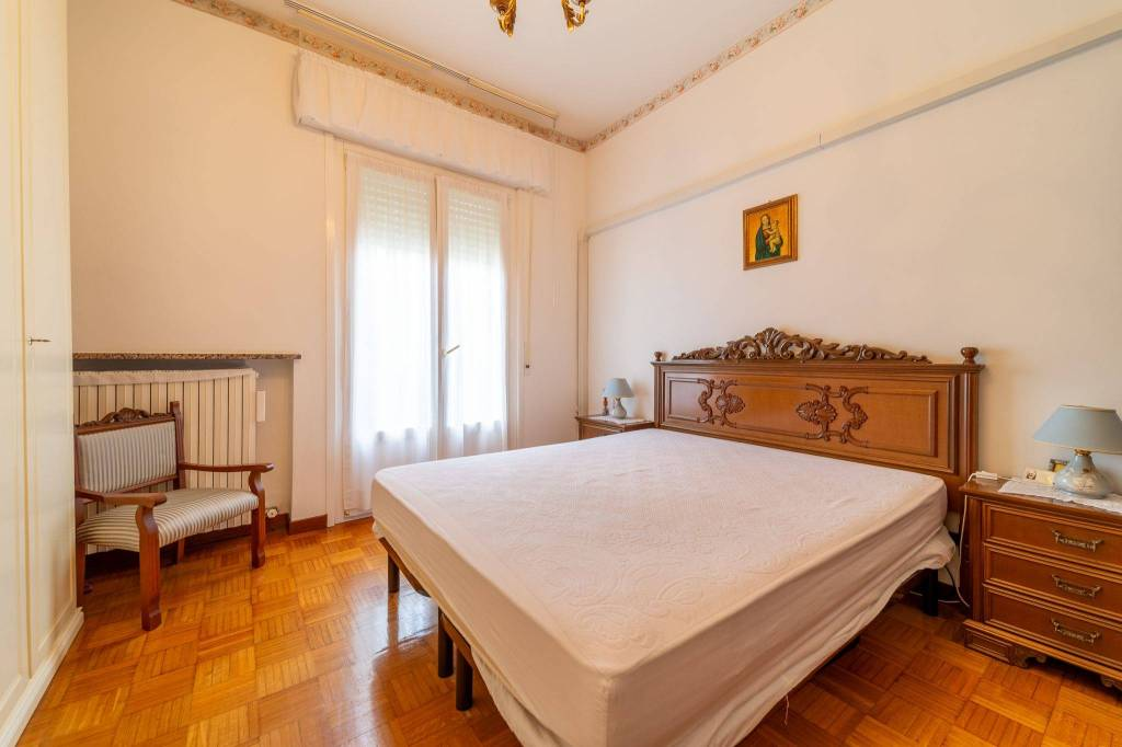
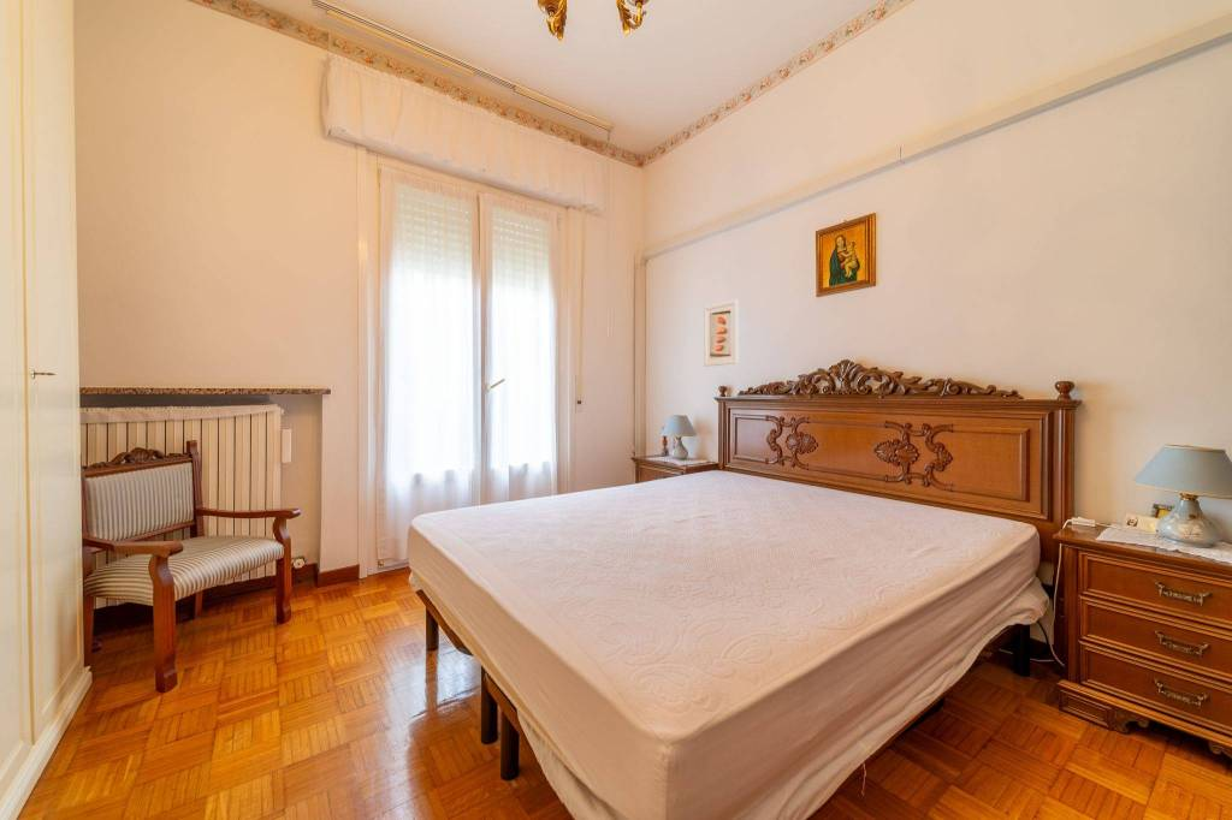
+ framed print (719, 334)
